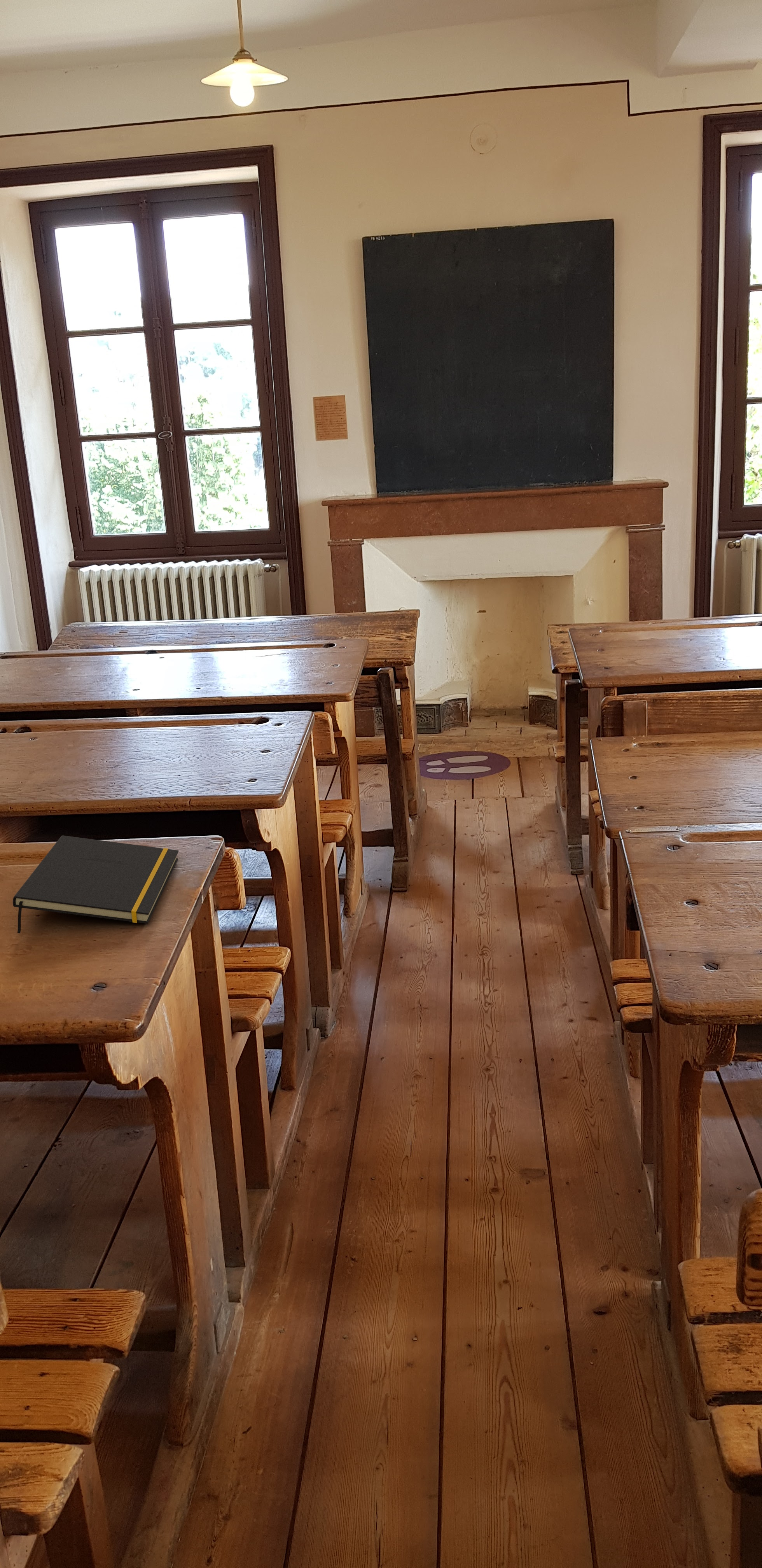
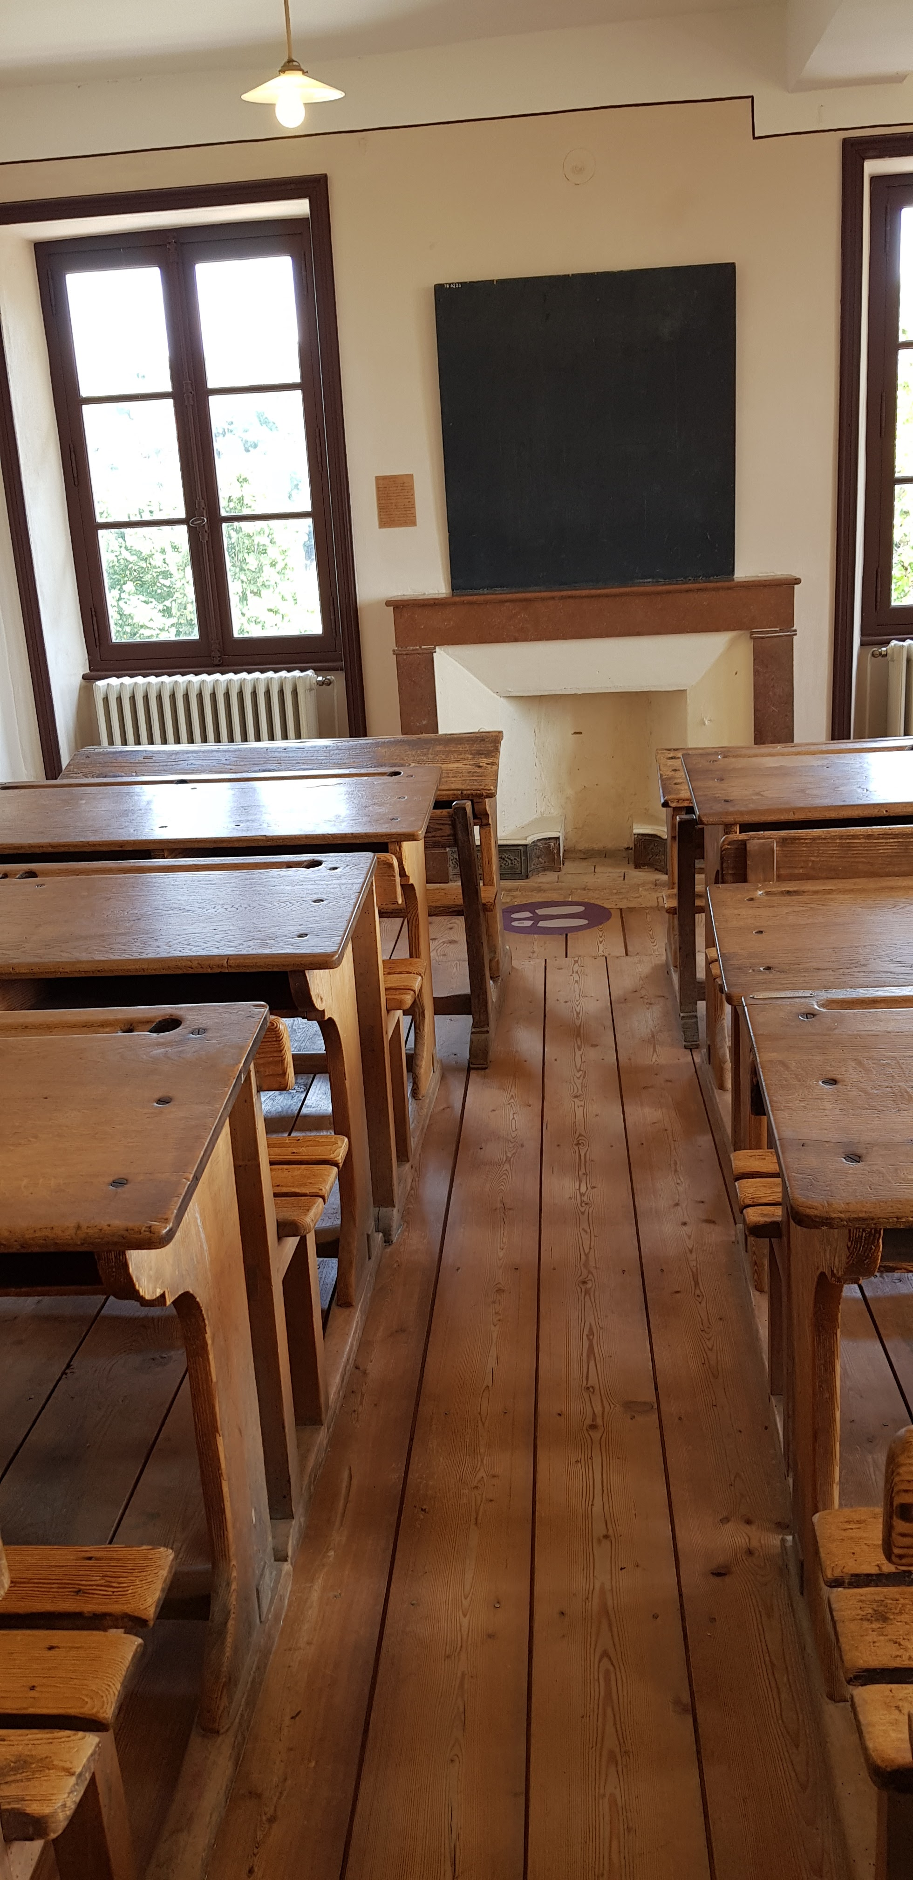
- notepad (101, 877)
